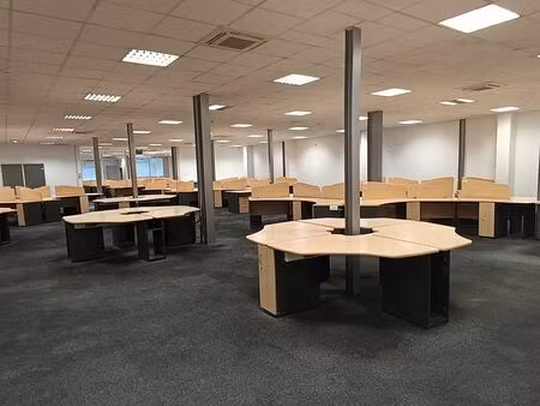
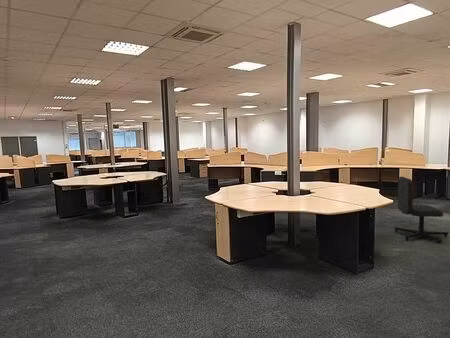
+ chair (424, 207)
